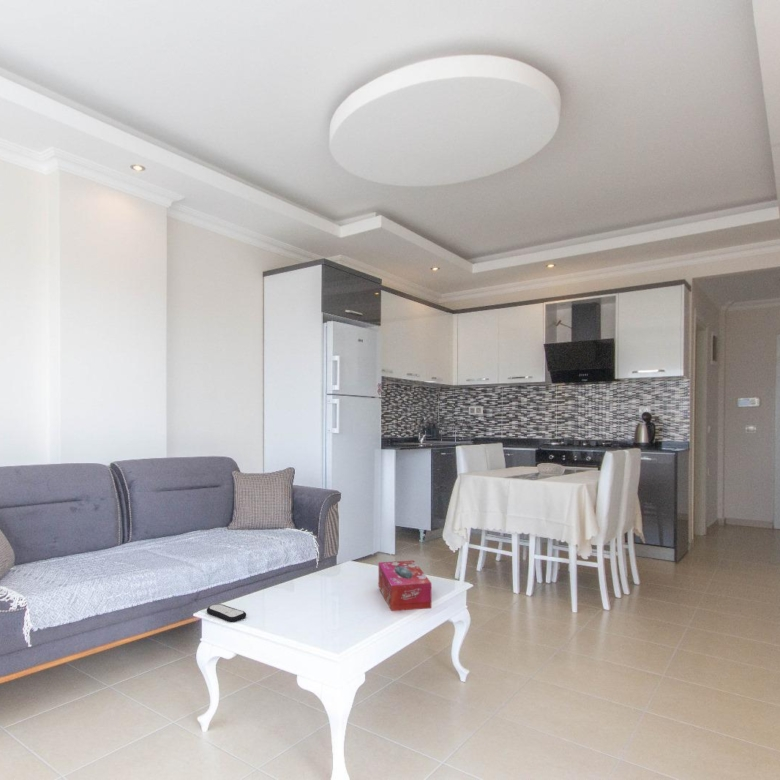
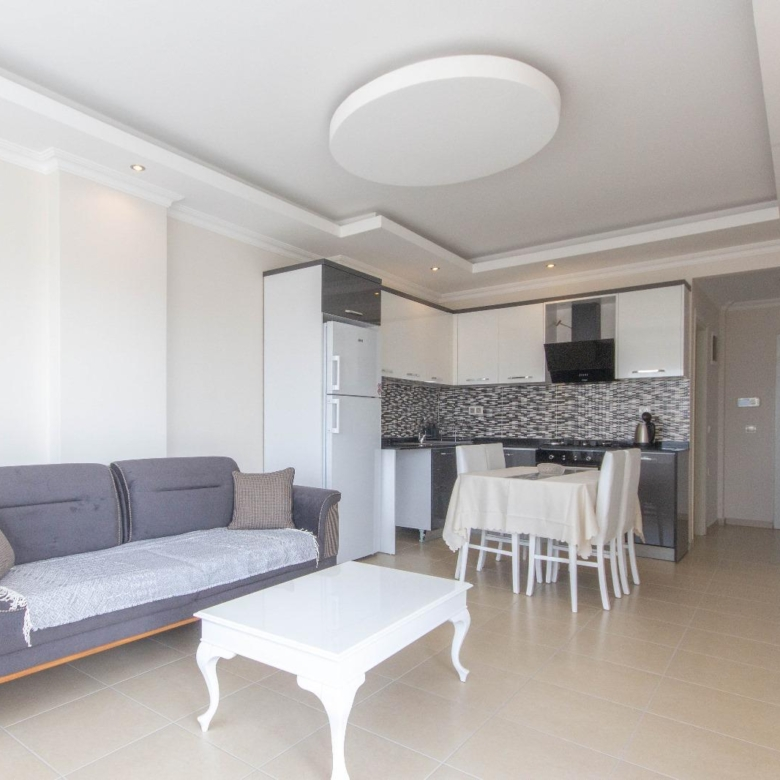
- tissue box (403, 584)
- remote control (225, 612)
